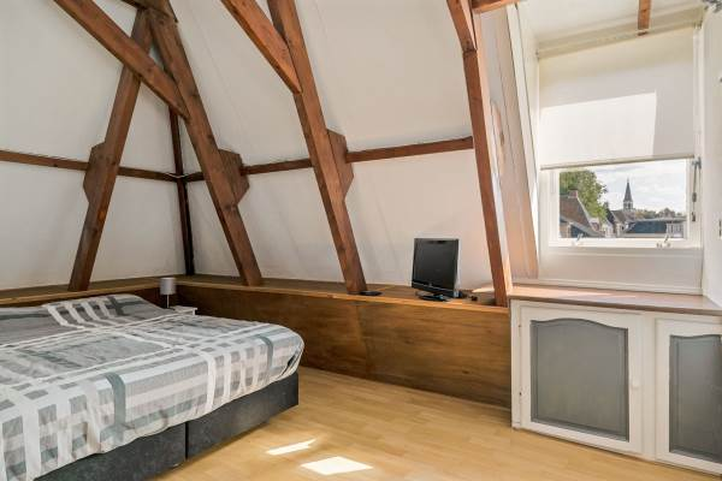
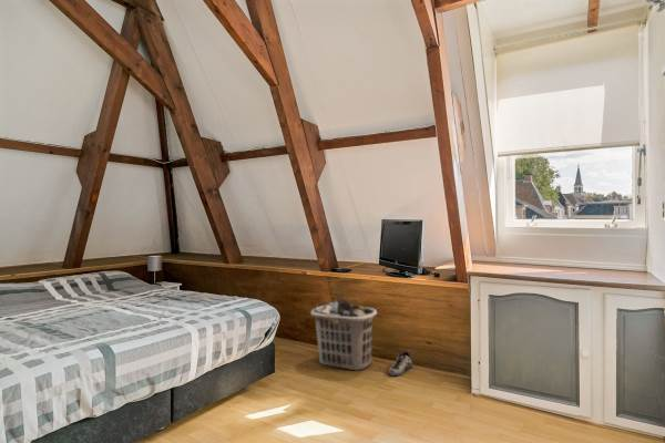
+ shoe (399, 361)
+ clothes hamper (344, 331)
